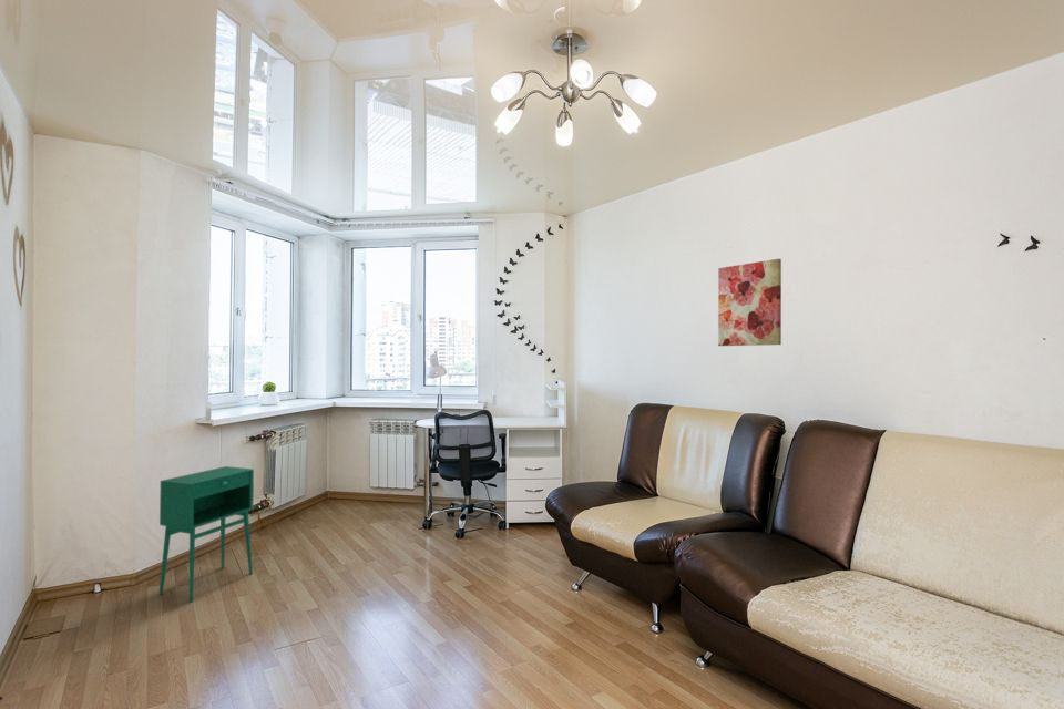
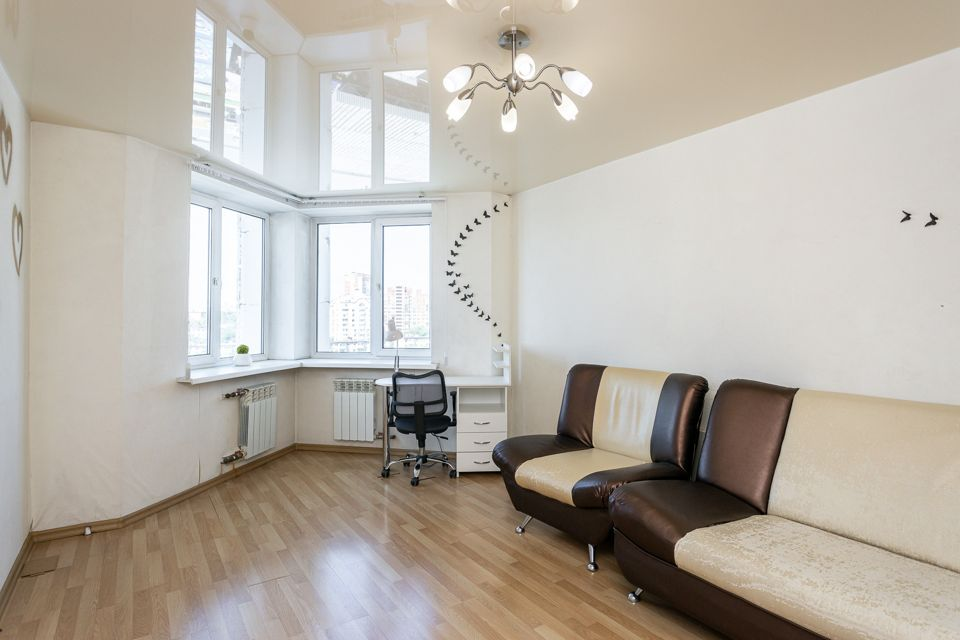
- wall art (748, 304)
- storage cabinet (208, 530)
